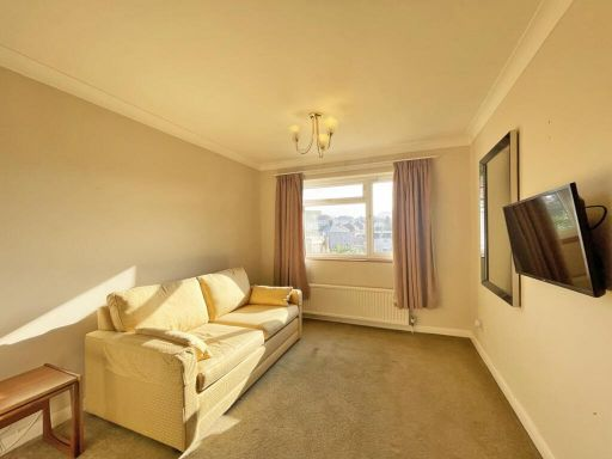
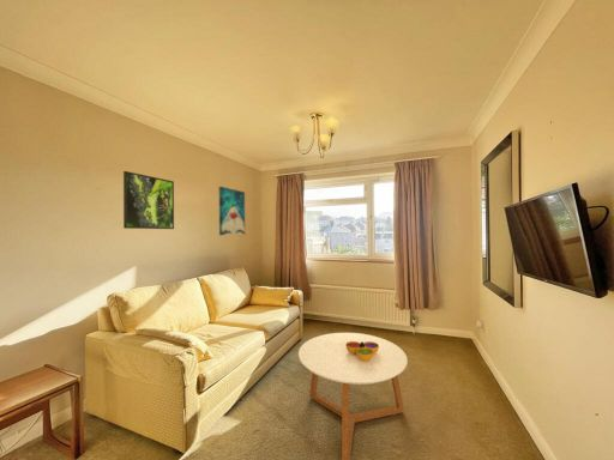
+ coffee table (353, 383)
+ wall art (233, 212)
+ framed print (150, 202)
+ decorative bowl (360, 346)
